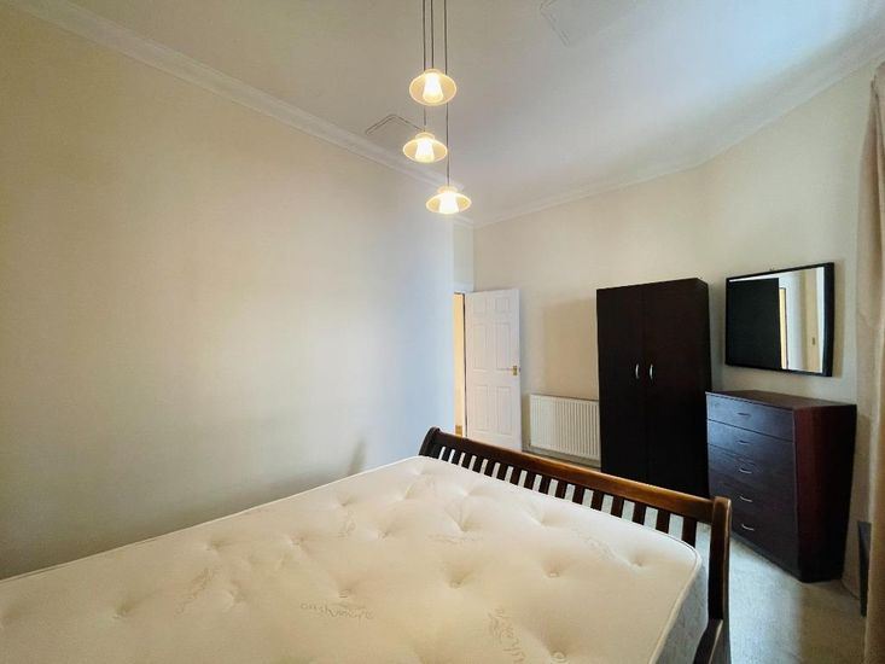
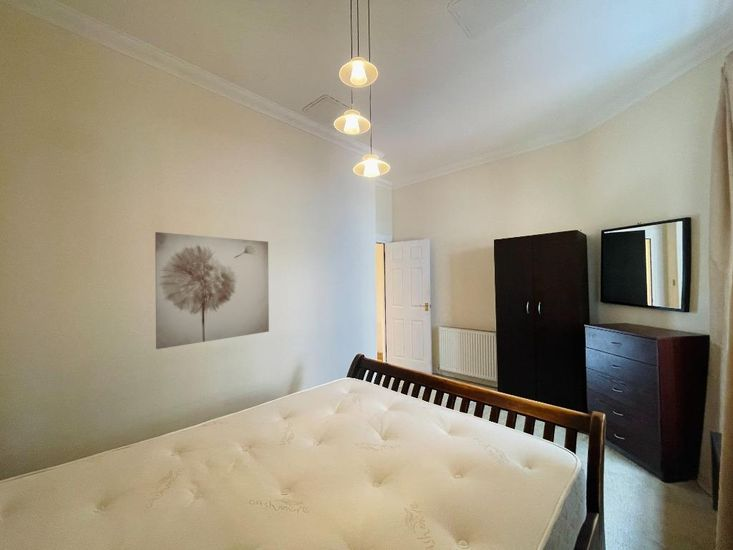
+ wall art (219, 288)
